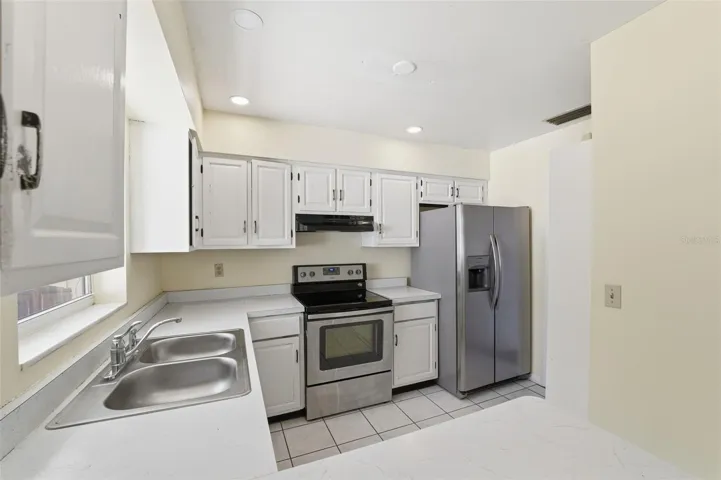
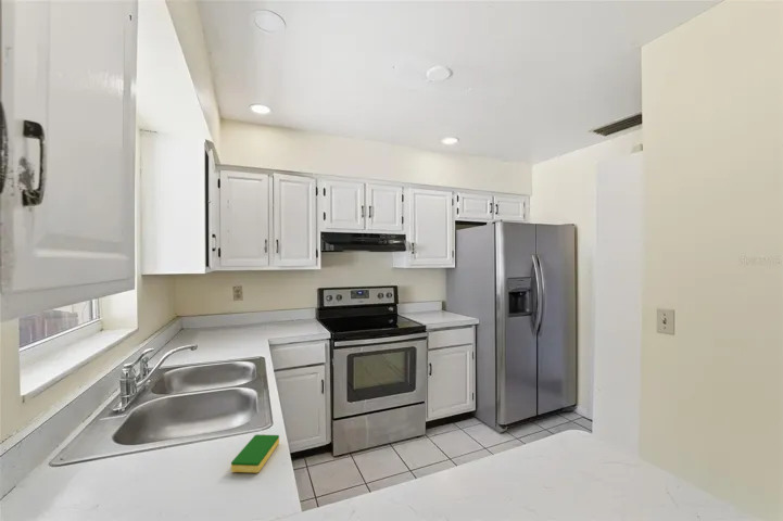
+ dish sponge (256, 452)
